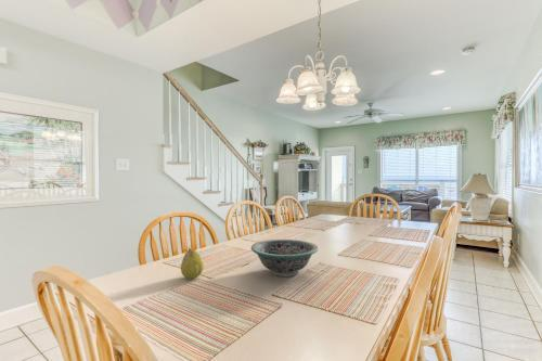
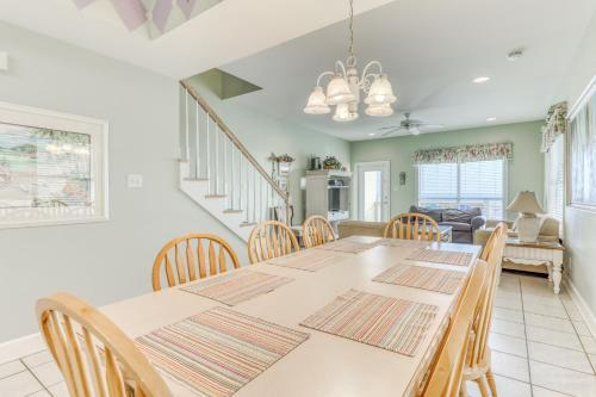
- decorative bowl (284, 258)
- fruit (192, 262)
